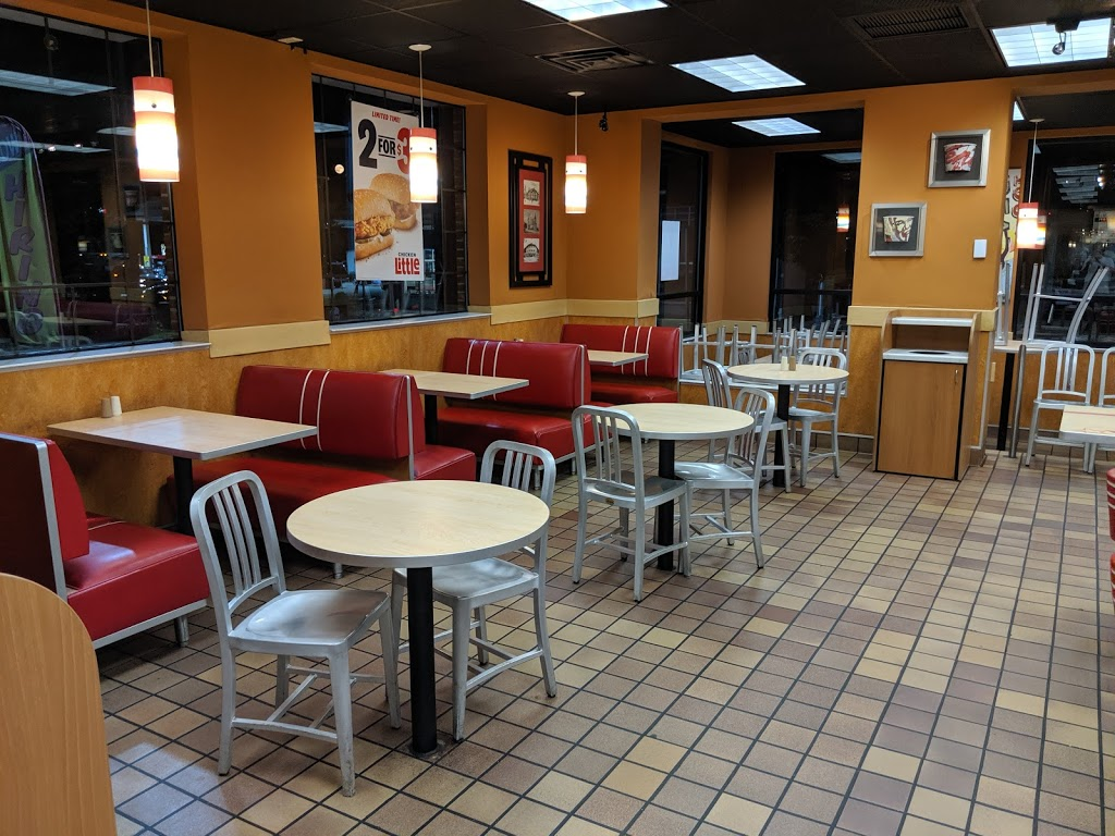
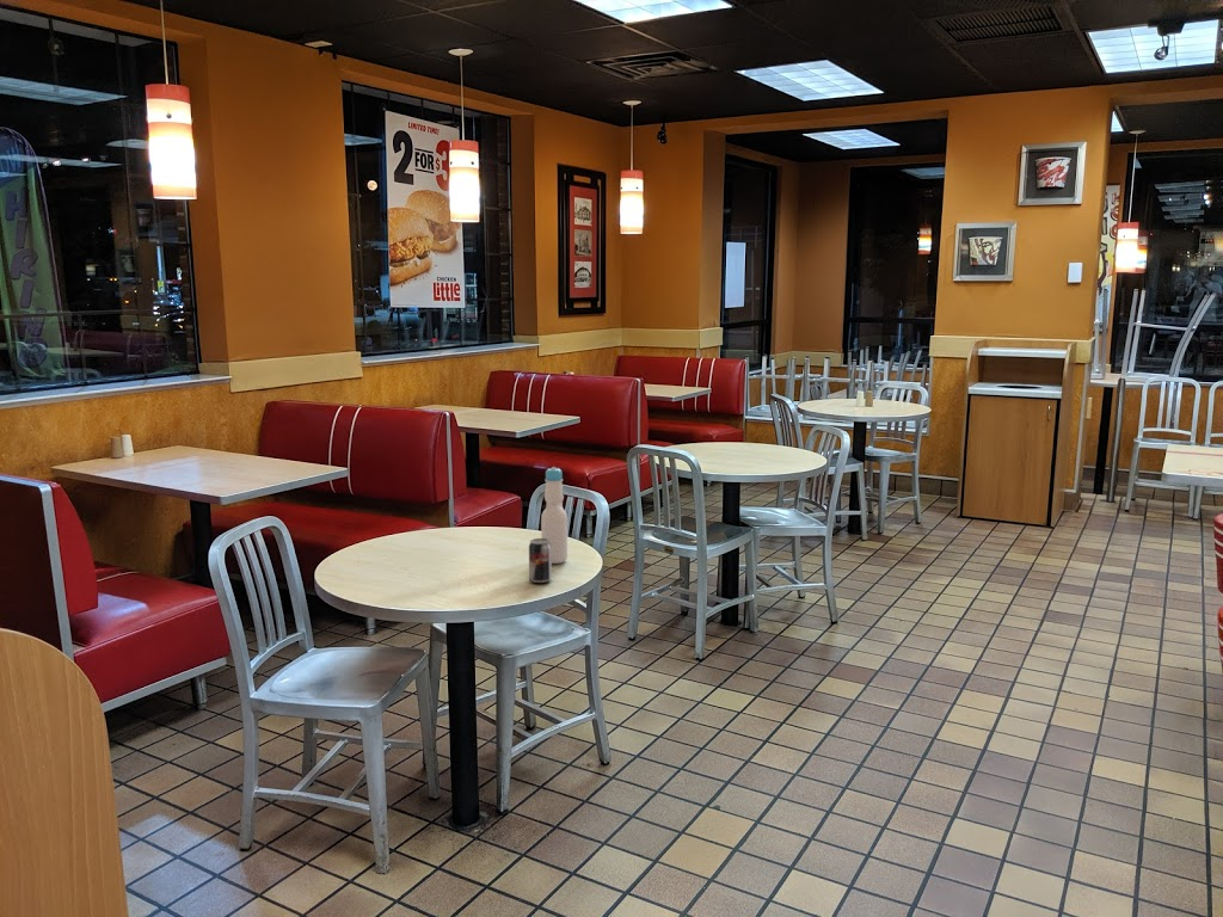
+ bottle (554, 513)
+ beverage can (540, 560)
